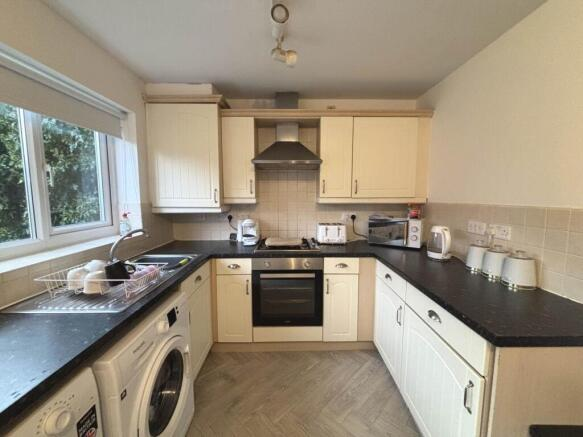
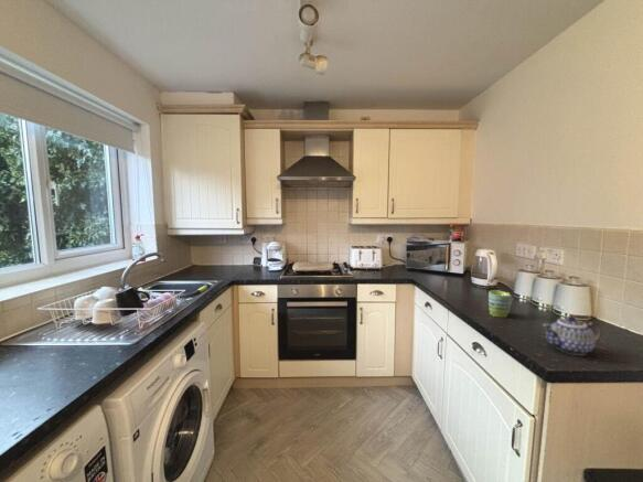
+ teapot (570, 332)
+ mug (502, 303)
